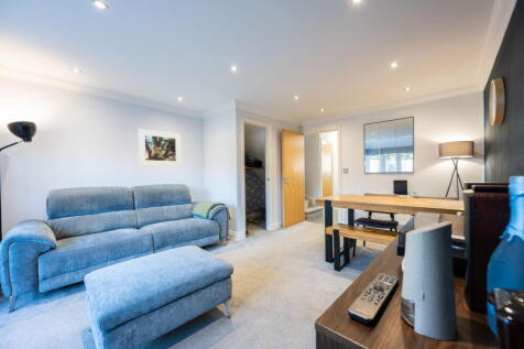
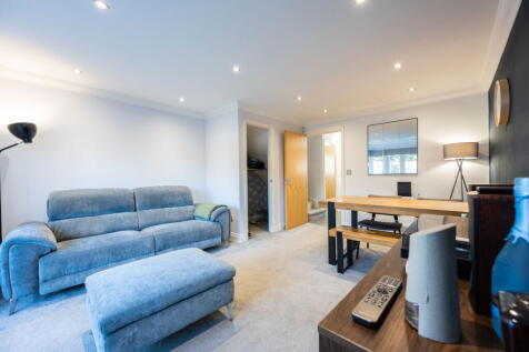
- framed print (161, 149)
